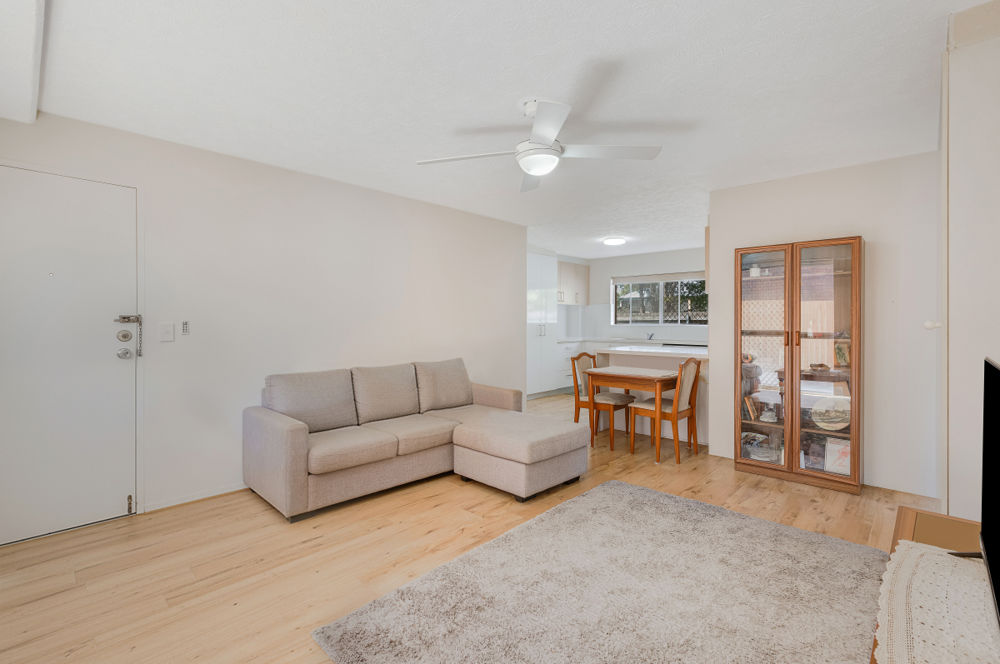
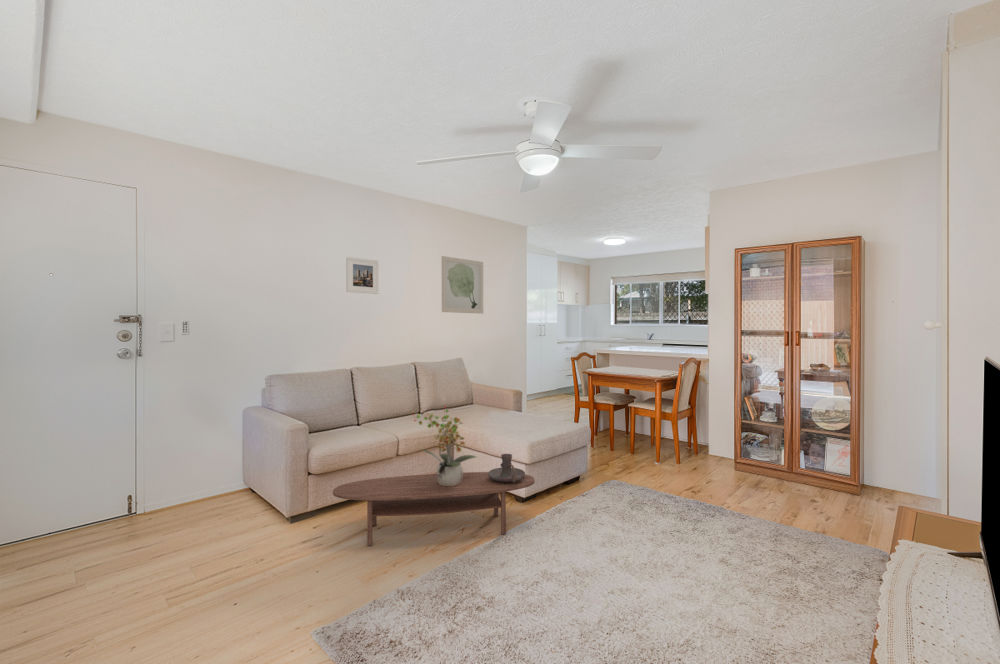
+ coffee table (437, 506)
+ wall art (463, 286)
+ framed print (362, 275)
+ candle holder (508, 468)
+ potted plant (447, 446)
